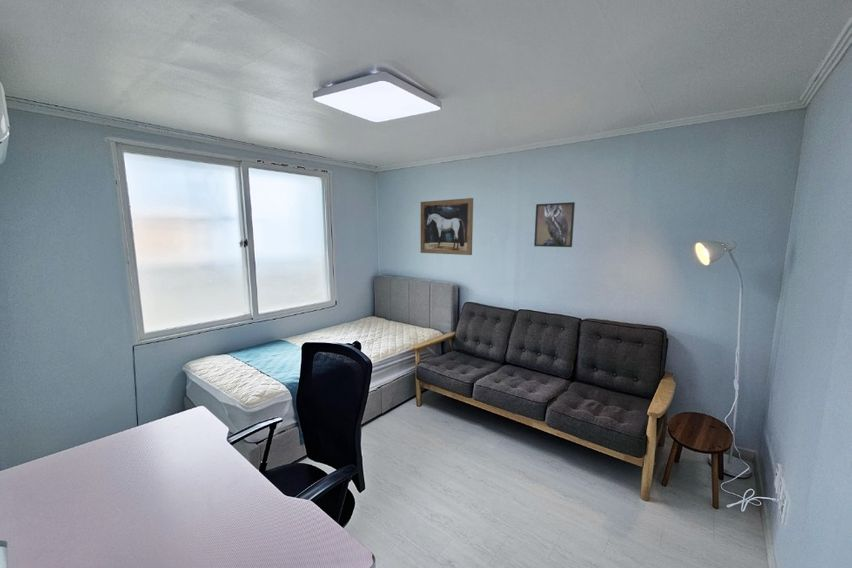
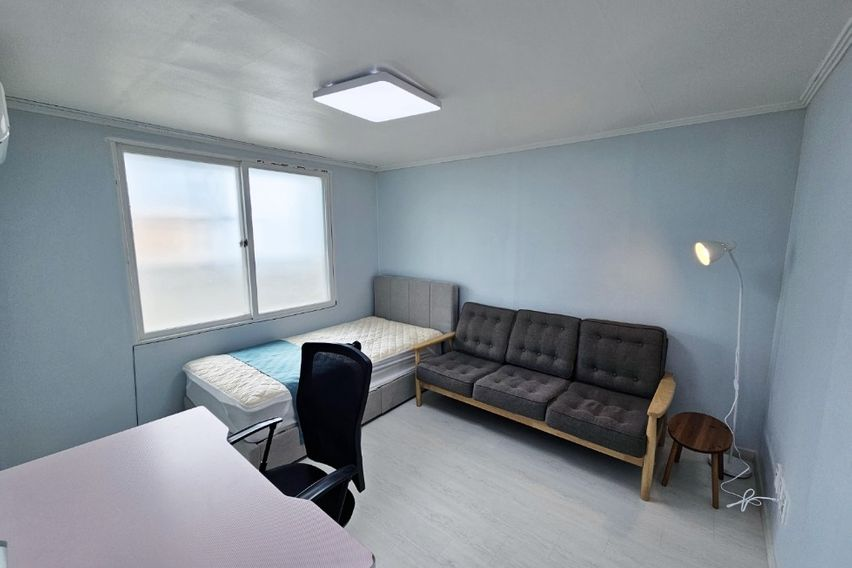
- wall art (445, 227)
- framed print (553, 225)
